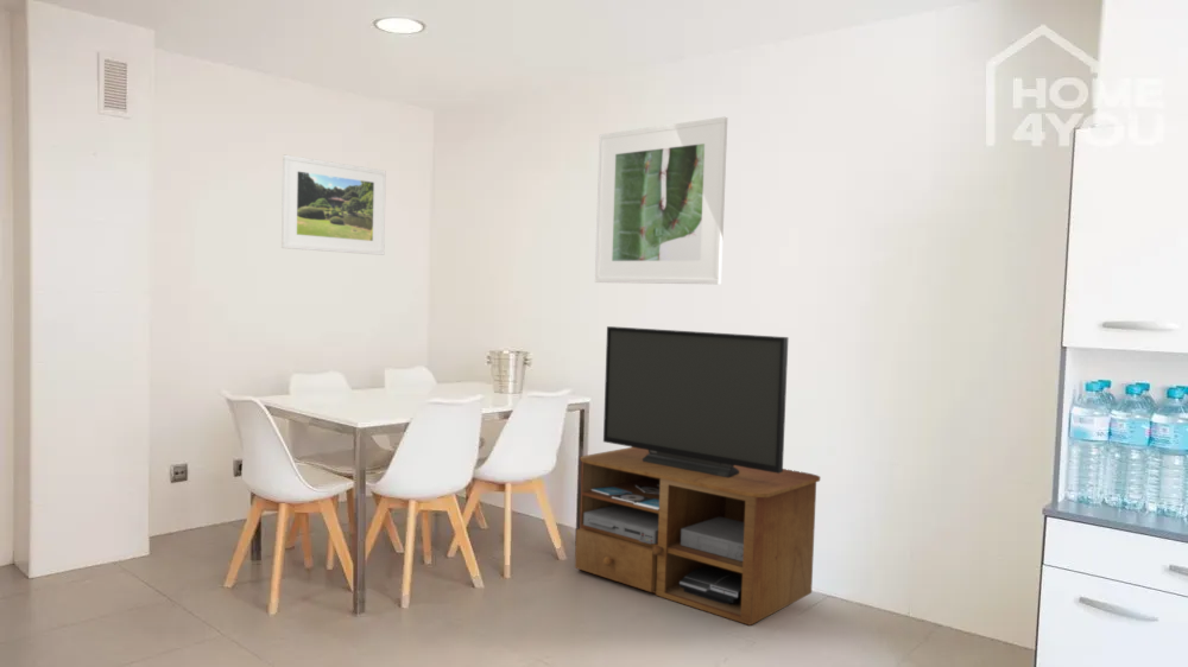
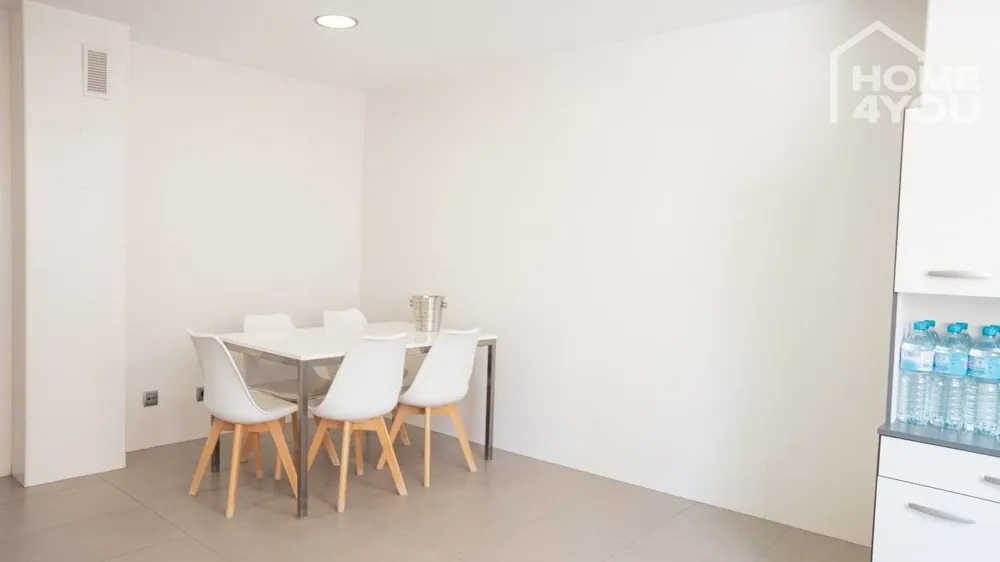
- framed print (657, 204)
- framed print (335, 207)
- tv stand (691, 457)
